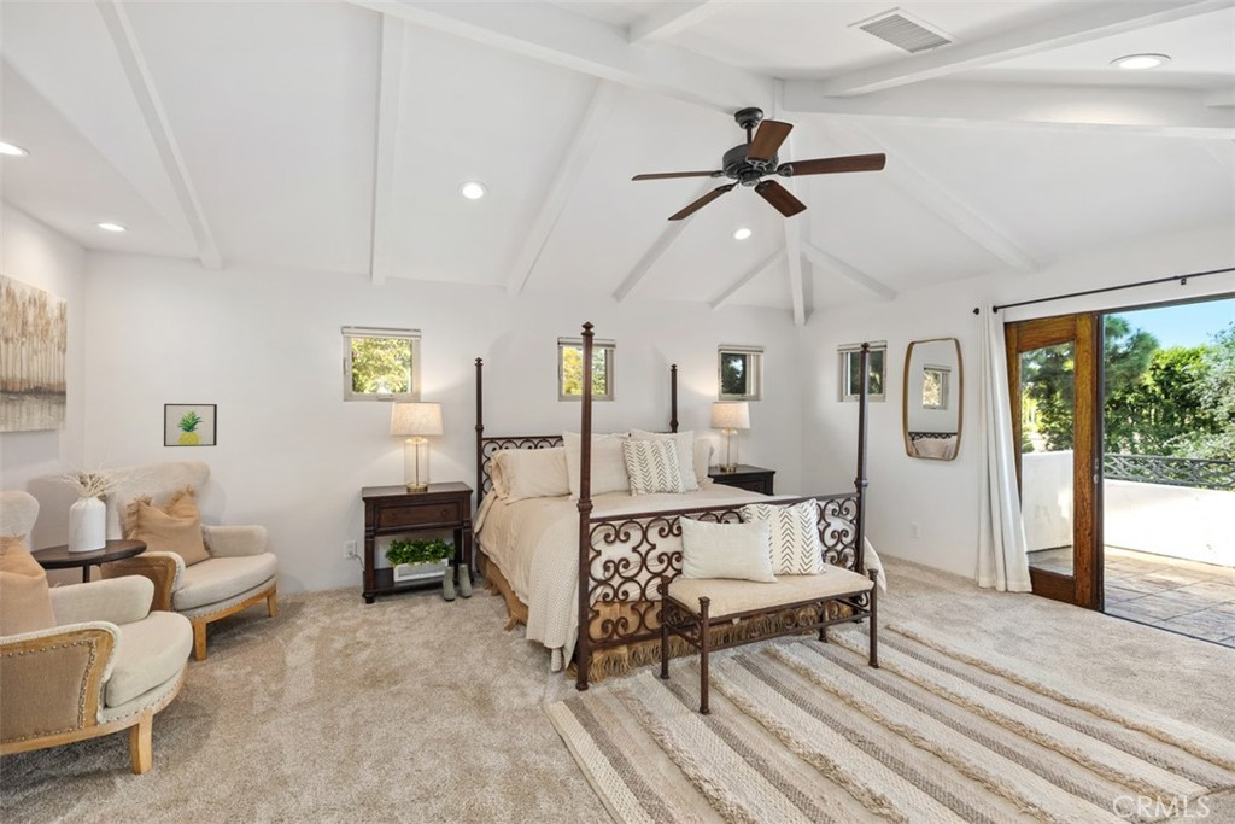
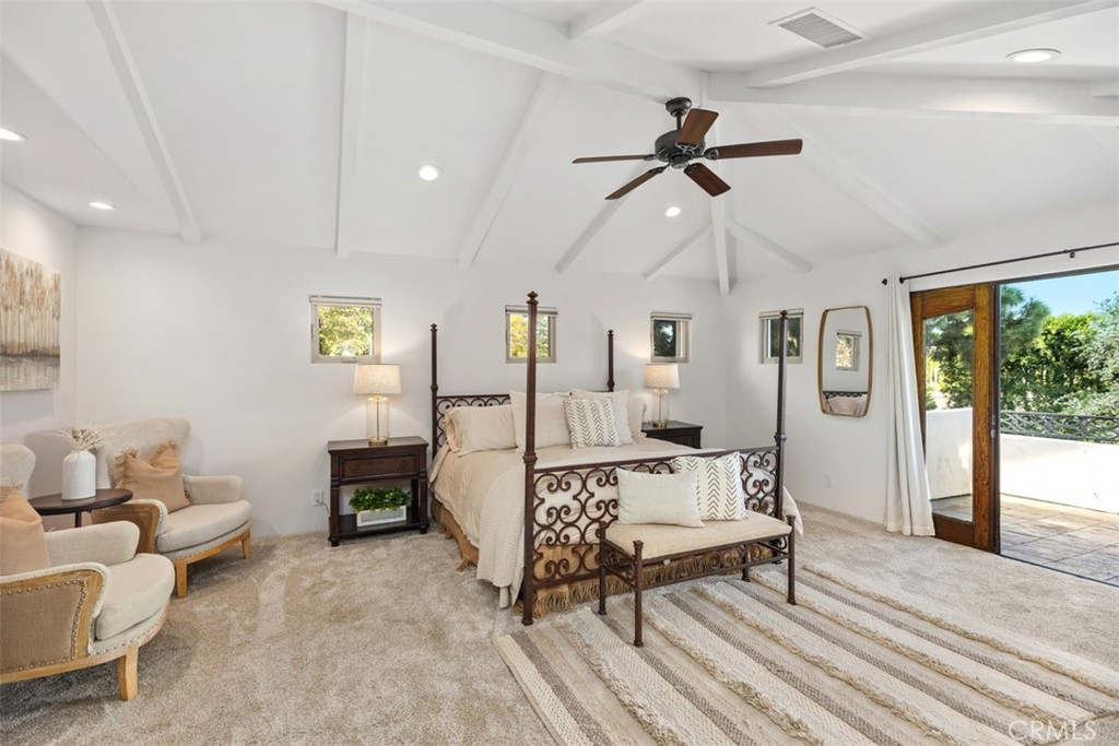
- boots (460, 580)
- wall art (191, 425)
